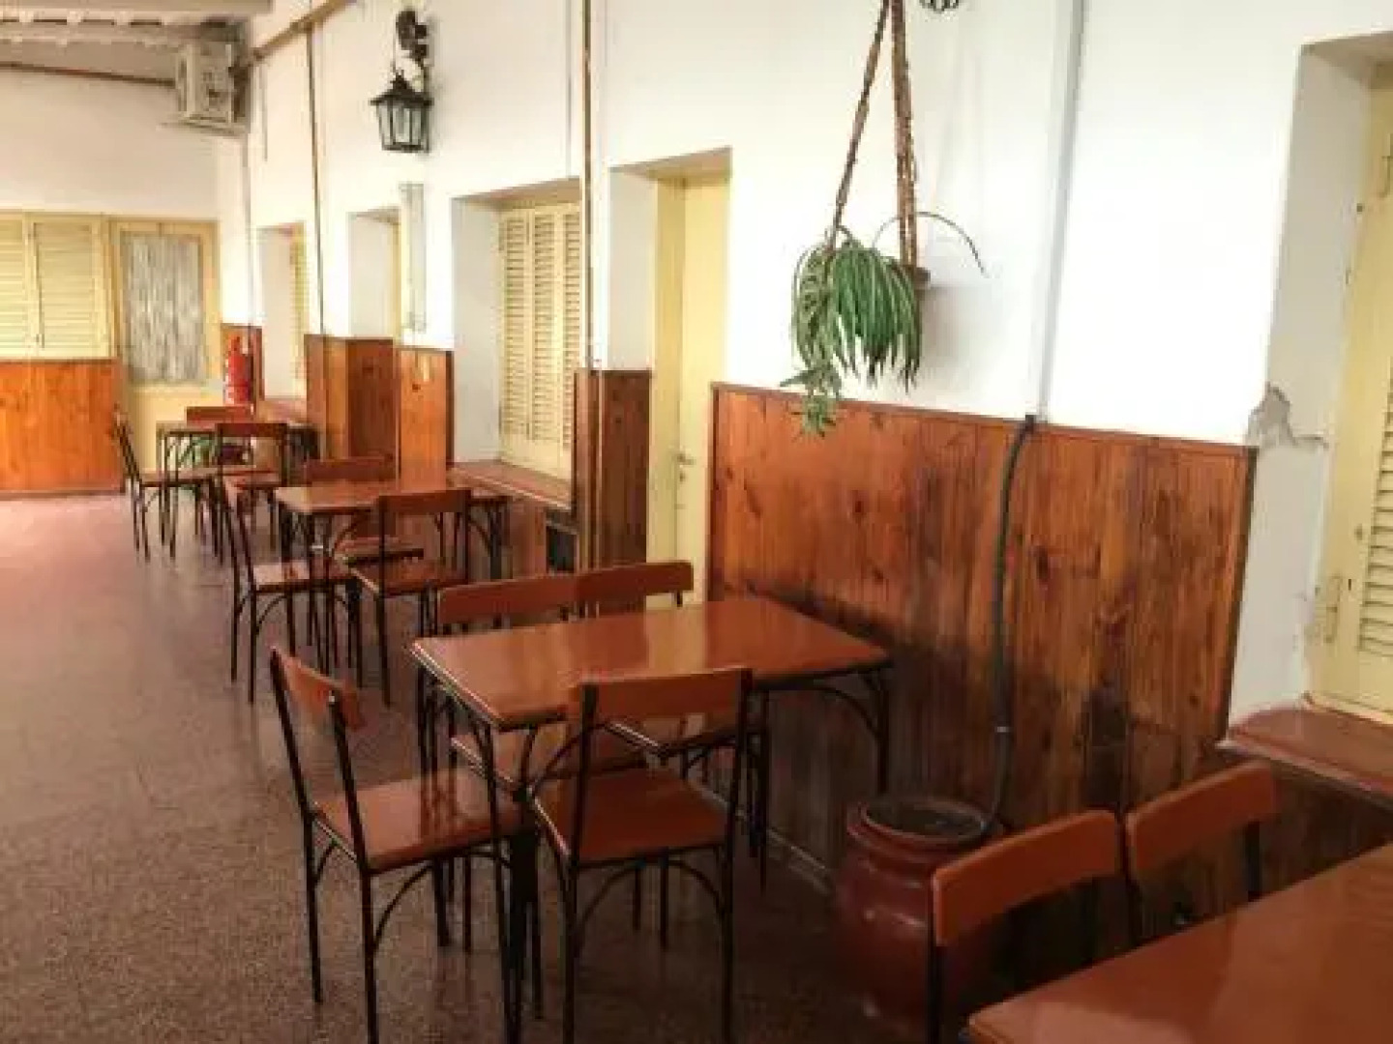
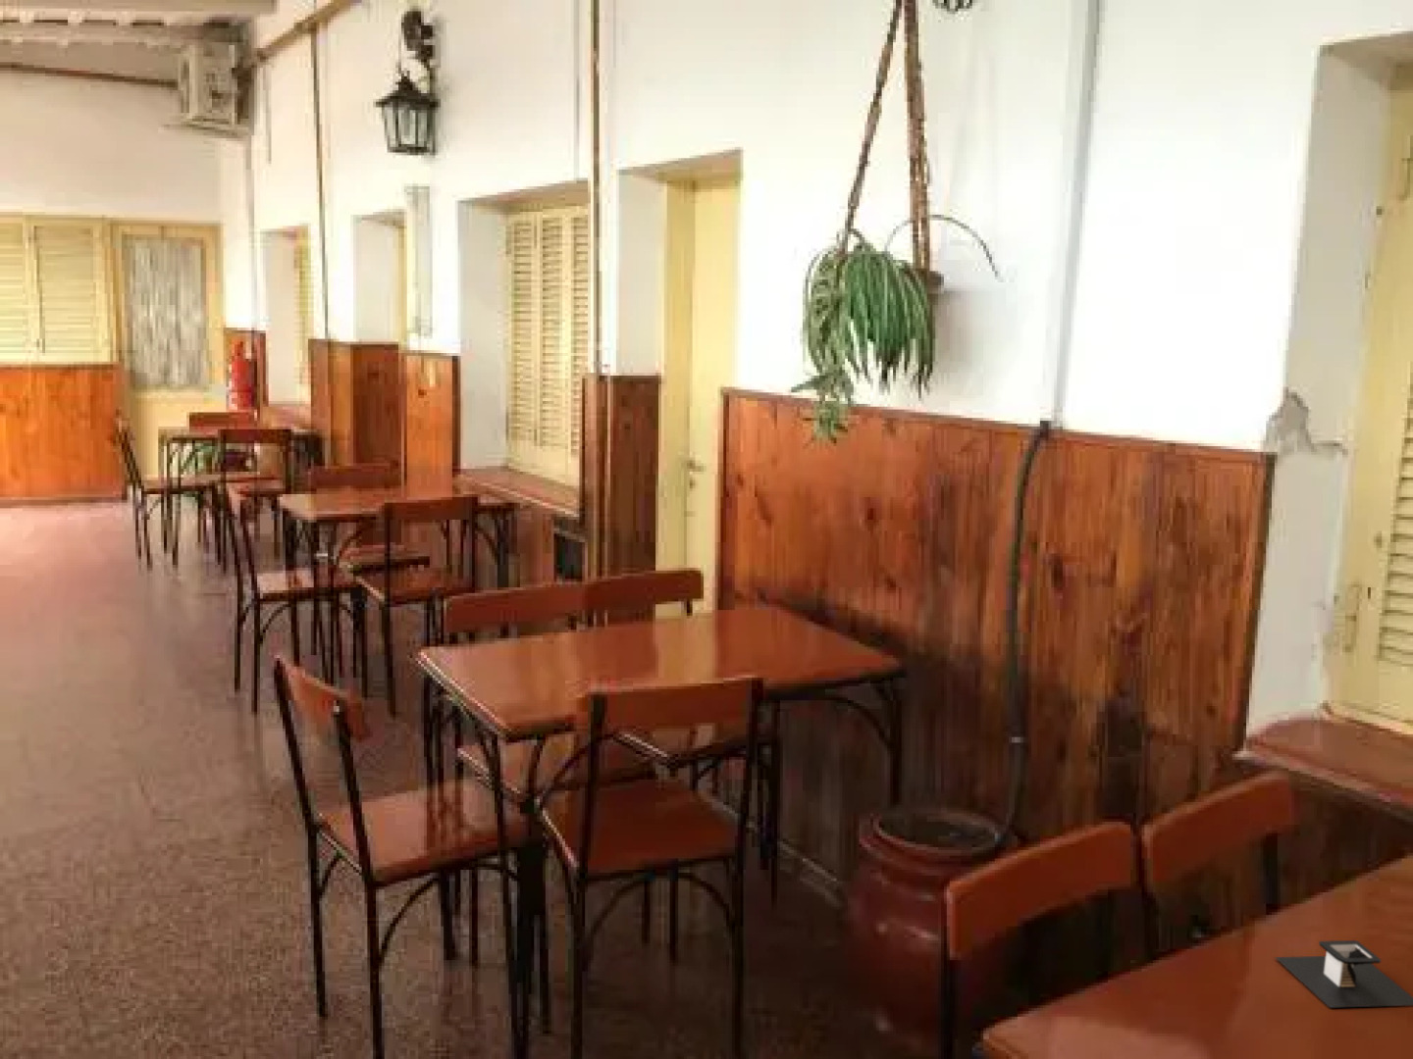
+ architectural model (1348, 961)
